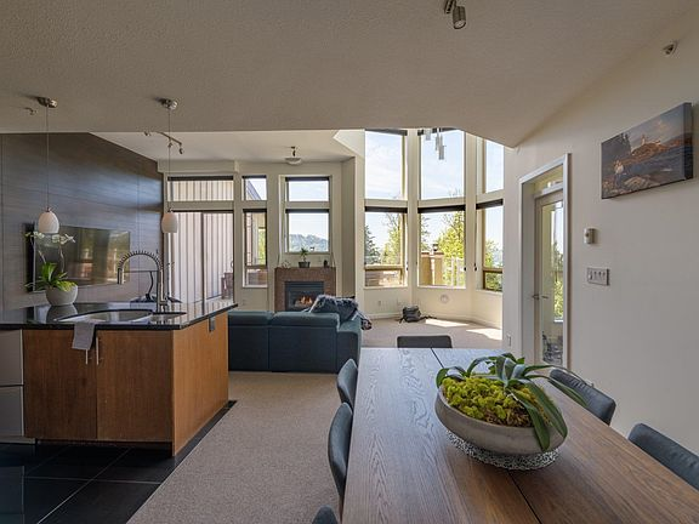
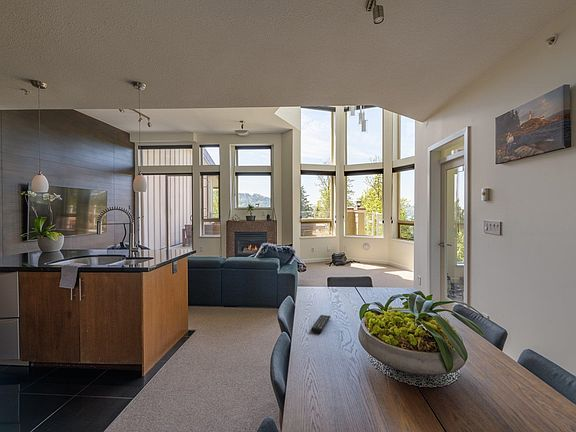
+ remote control (321, 323)
